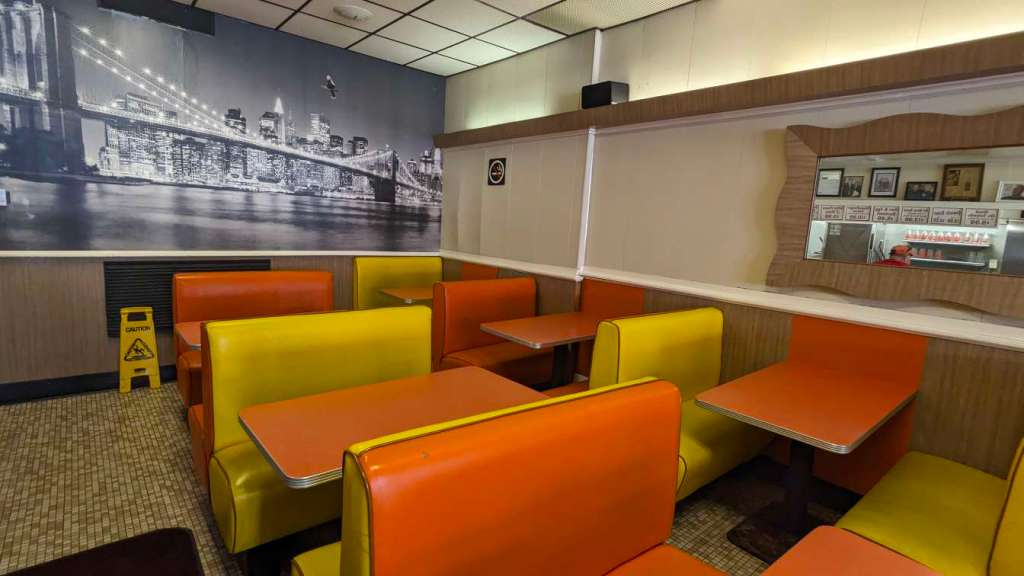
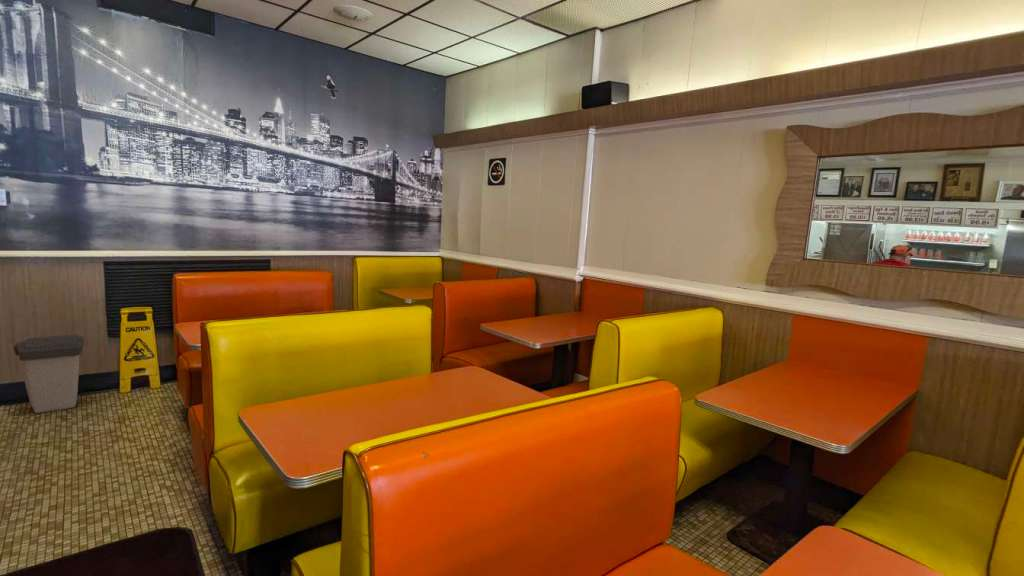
+ trash can (52, 372)
